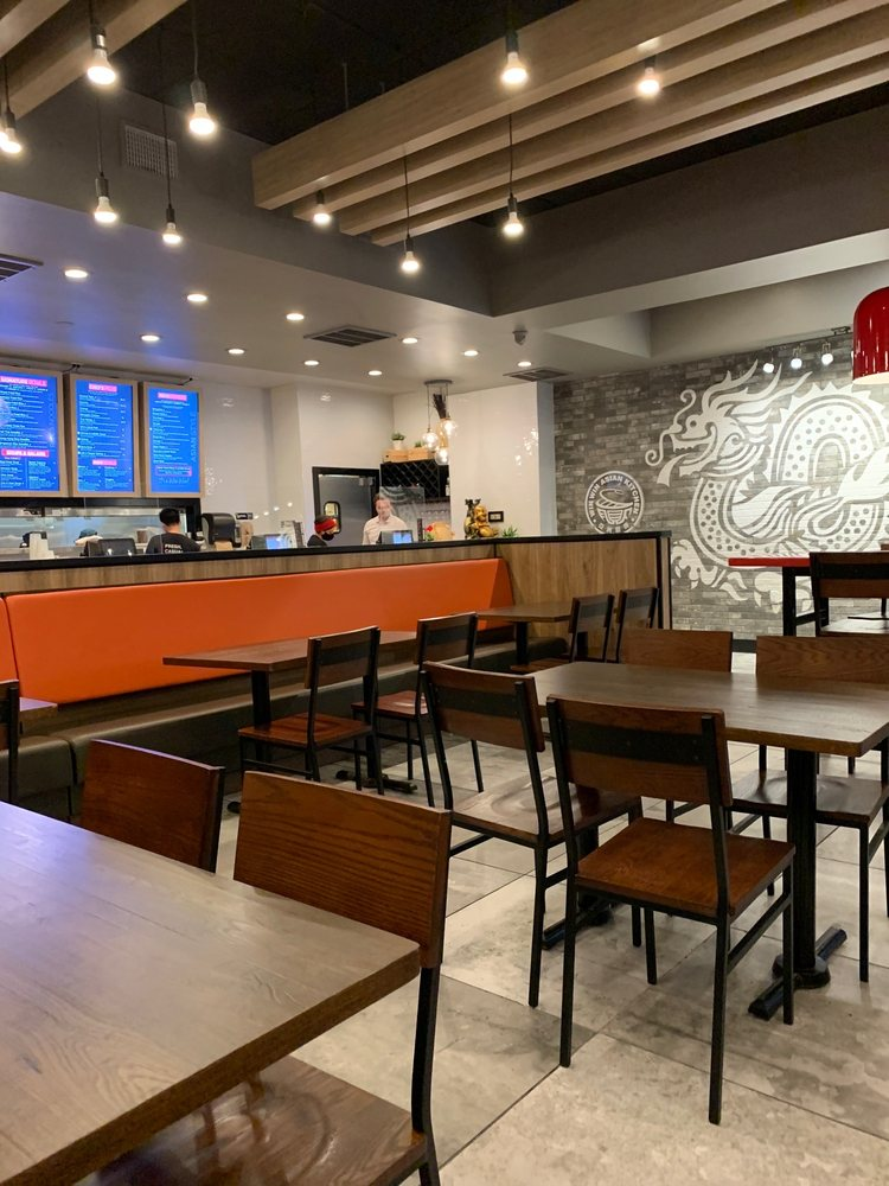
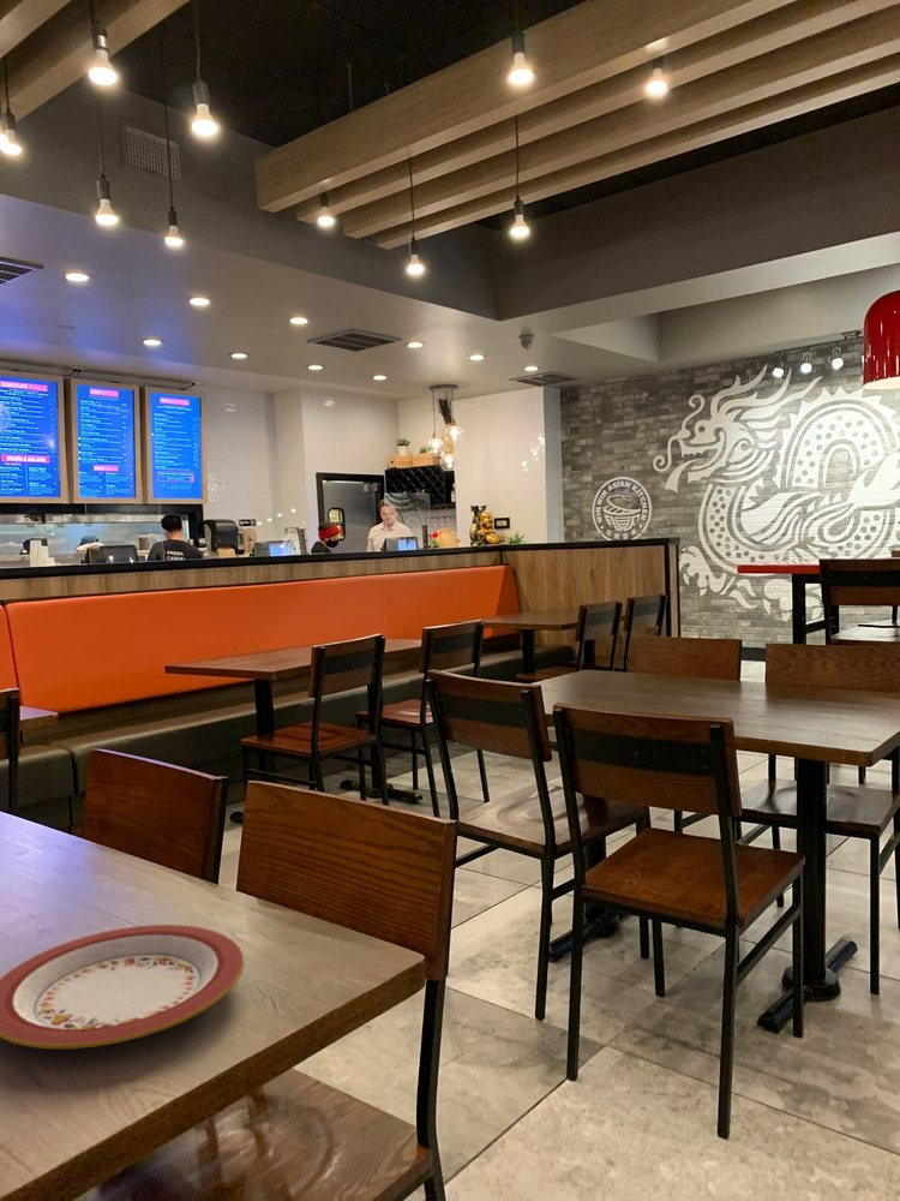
+ plate (119, 986)
